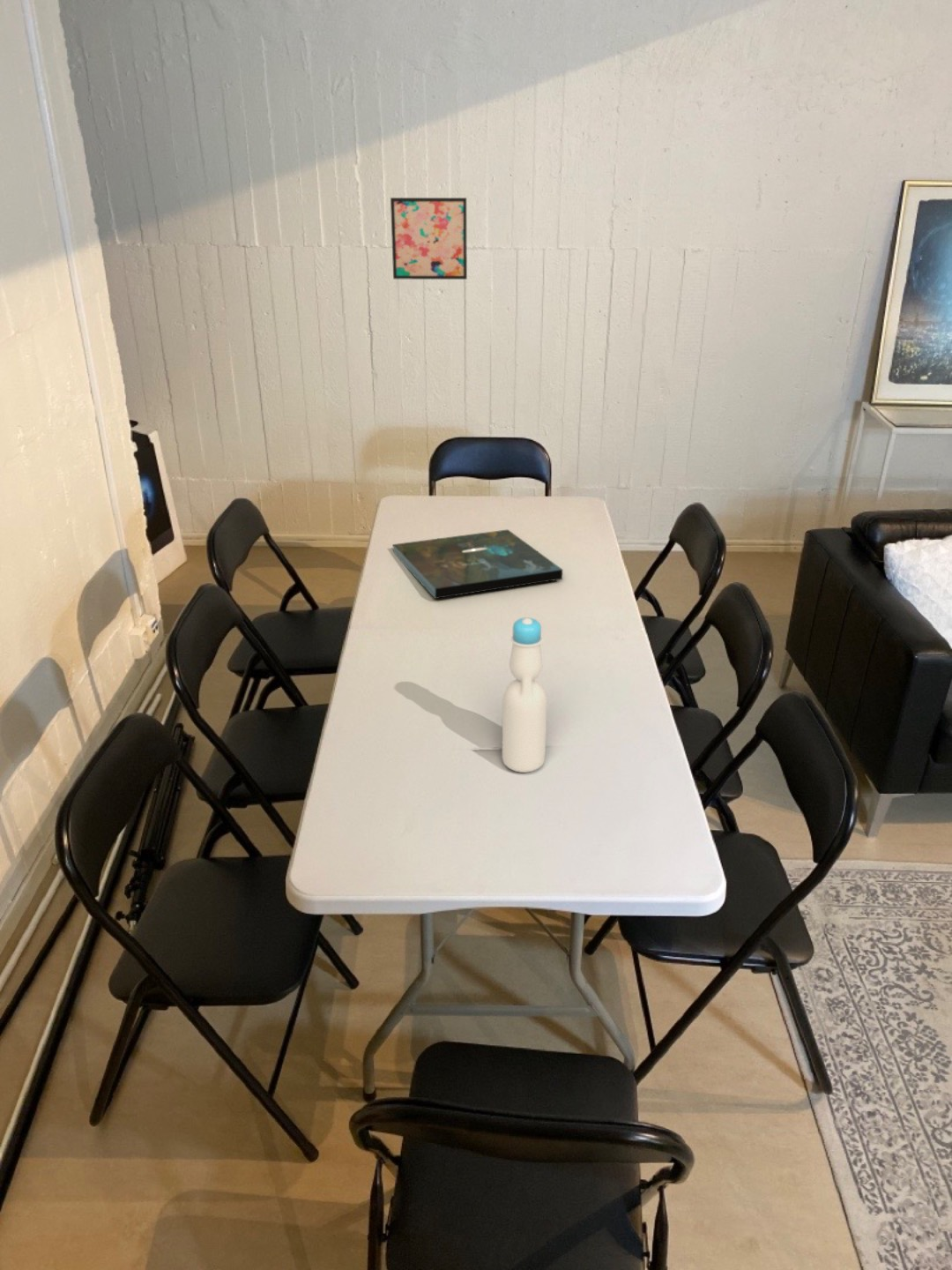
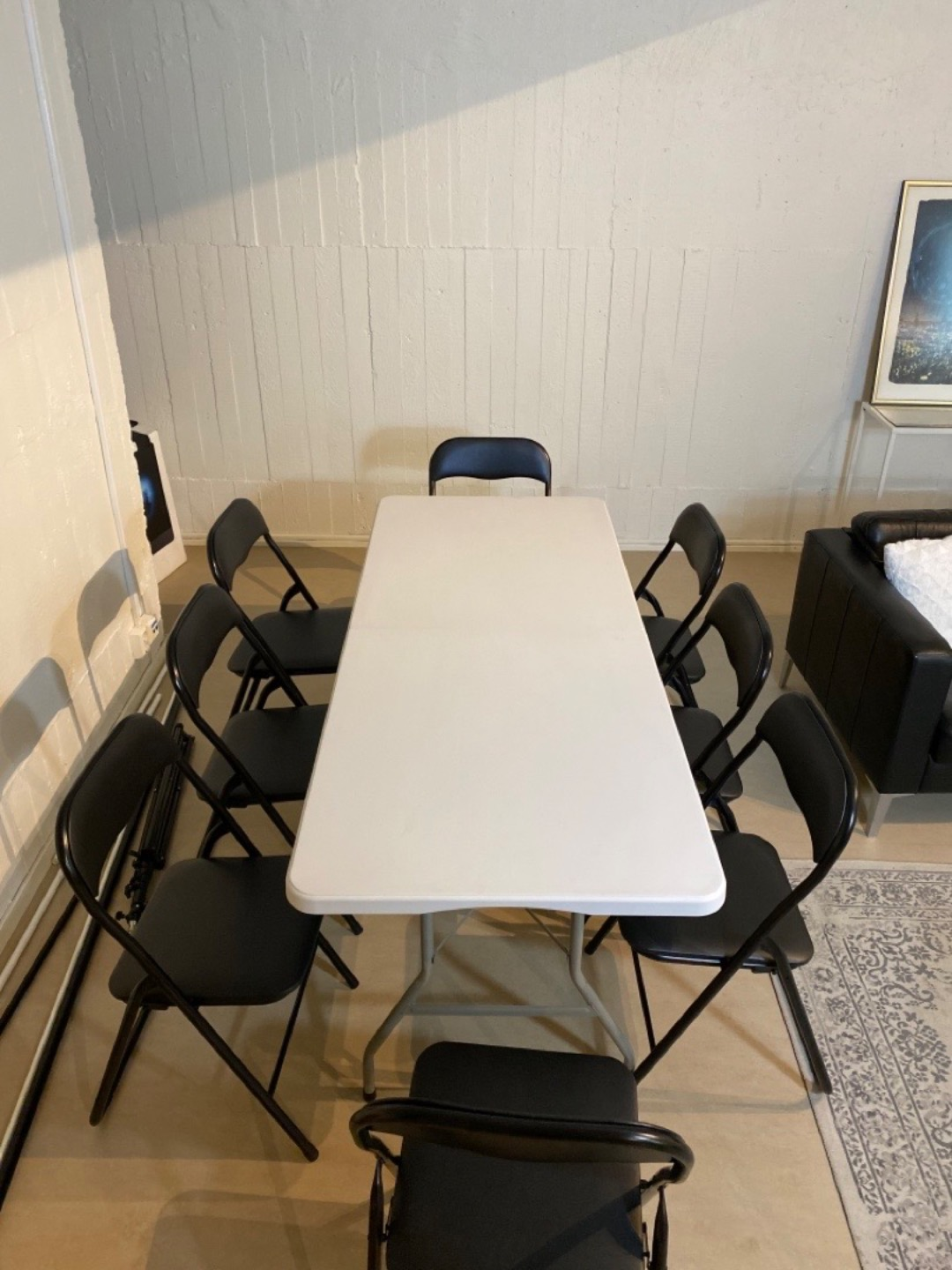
- wall art (429, 239)
- bottle (524, 693)
- board game (474, 557)
